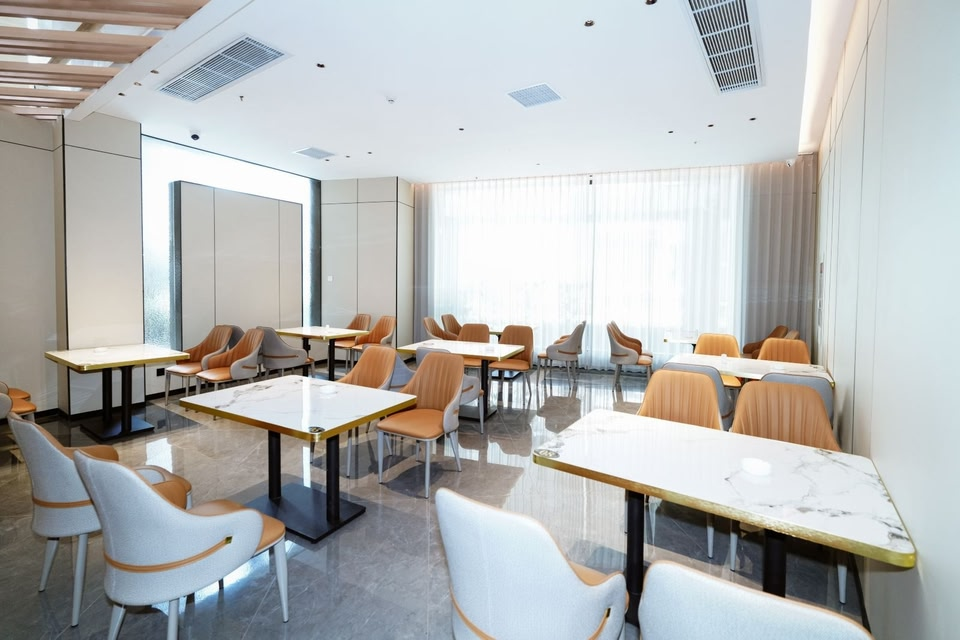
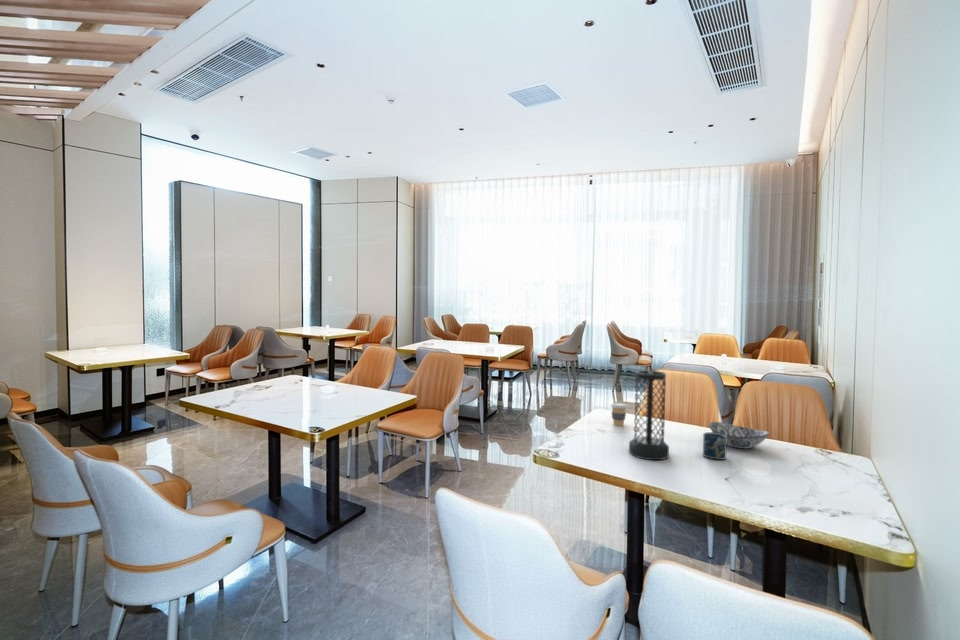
+ coffee cup (618, 414)
+ cup (712, 446)
+ decorative bowl (737, 436)
+ vase (649, 413)
